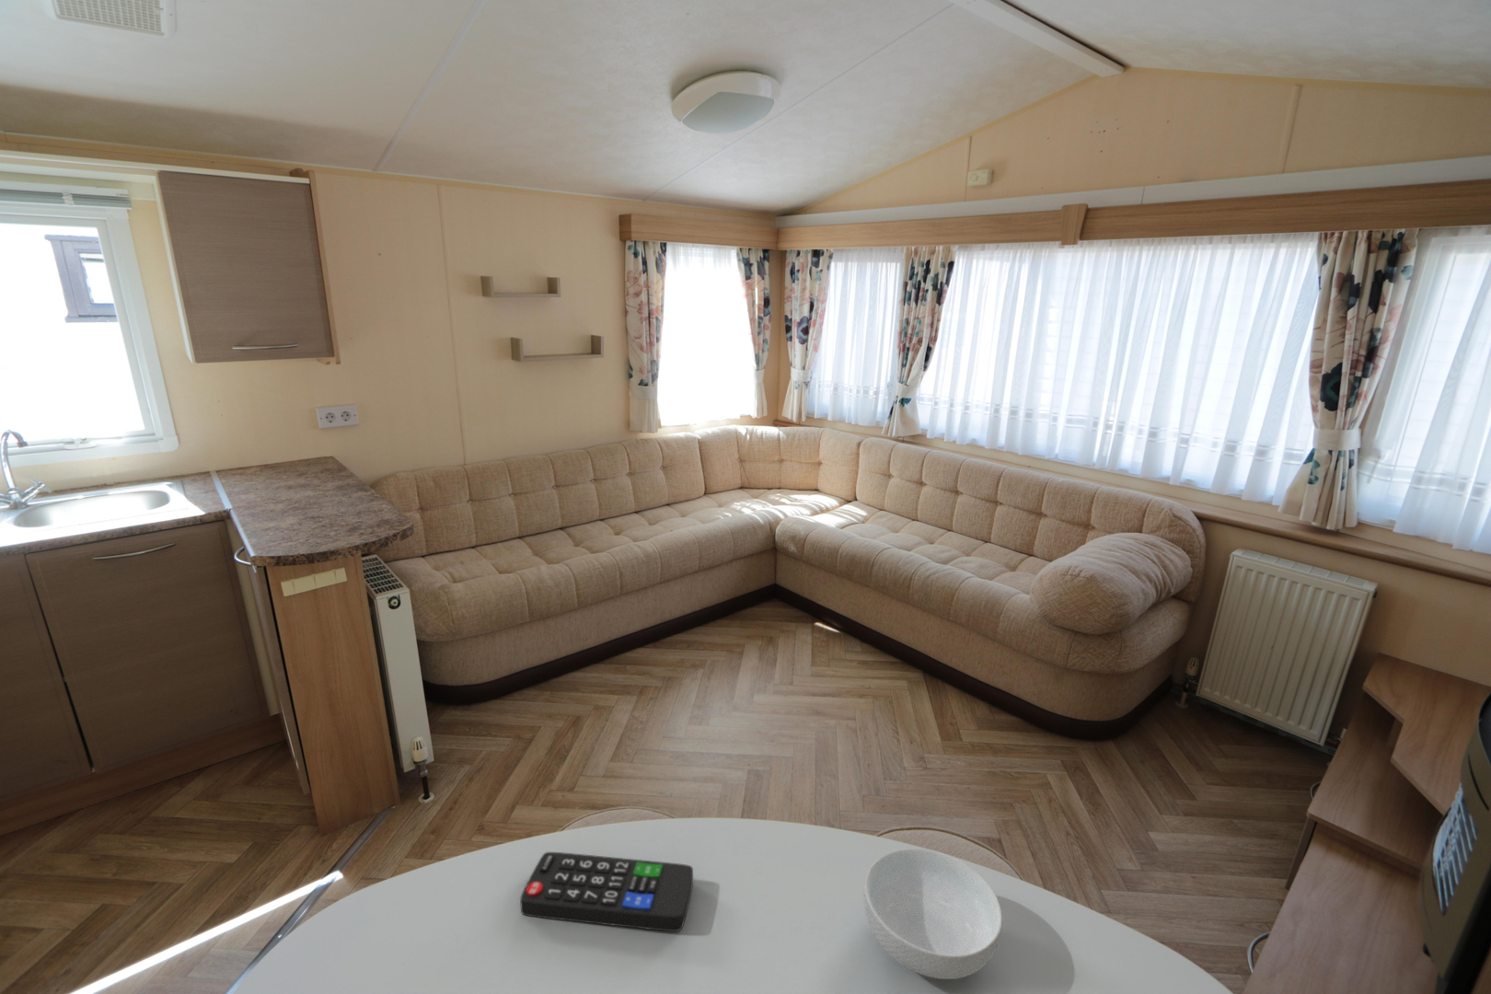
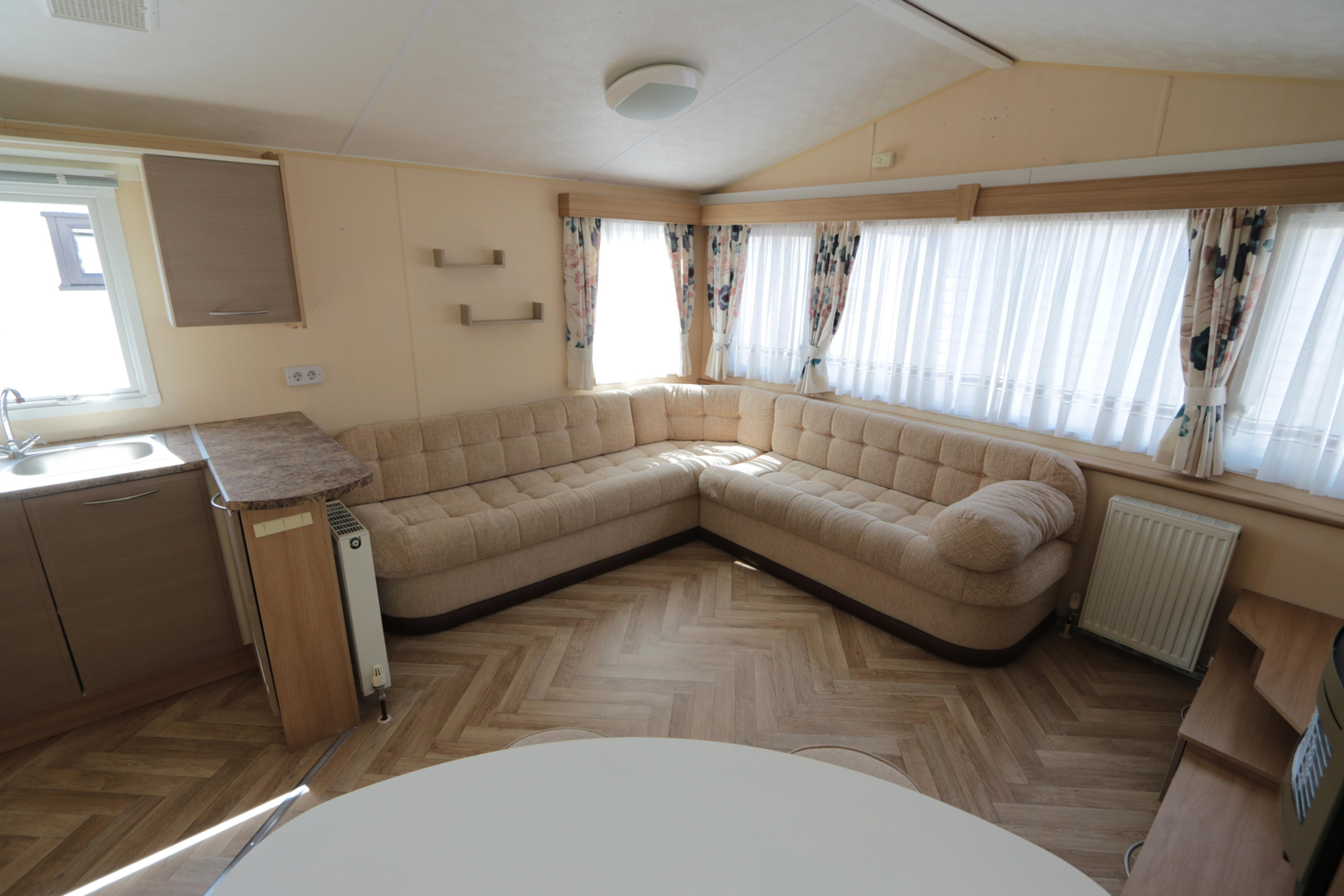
- remote control (609, 889)
- cereal bowl (930, 919)
